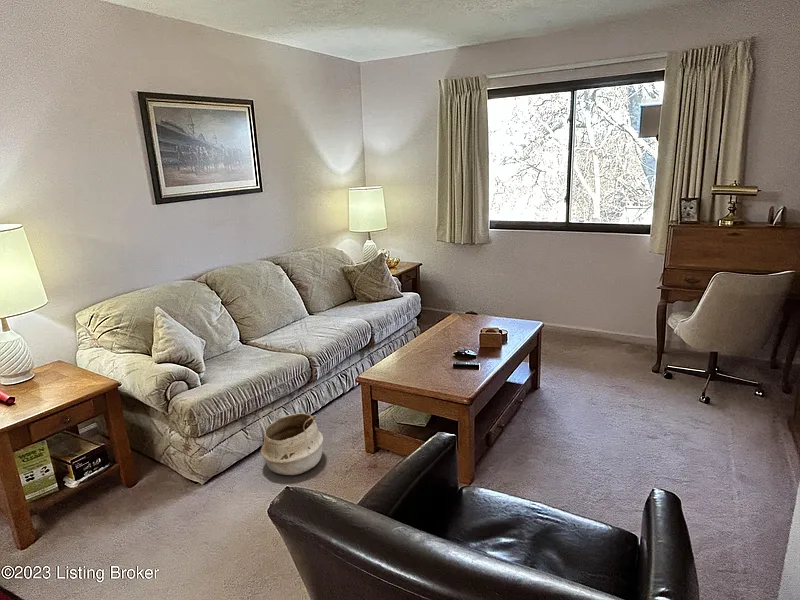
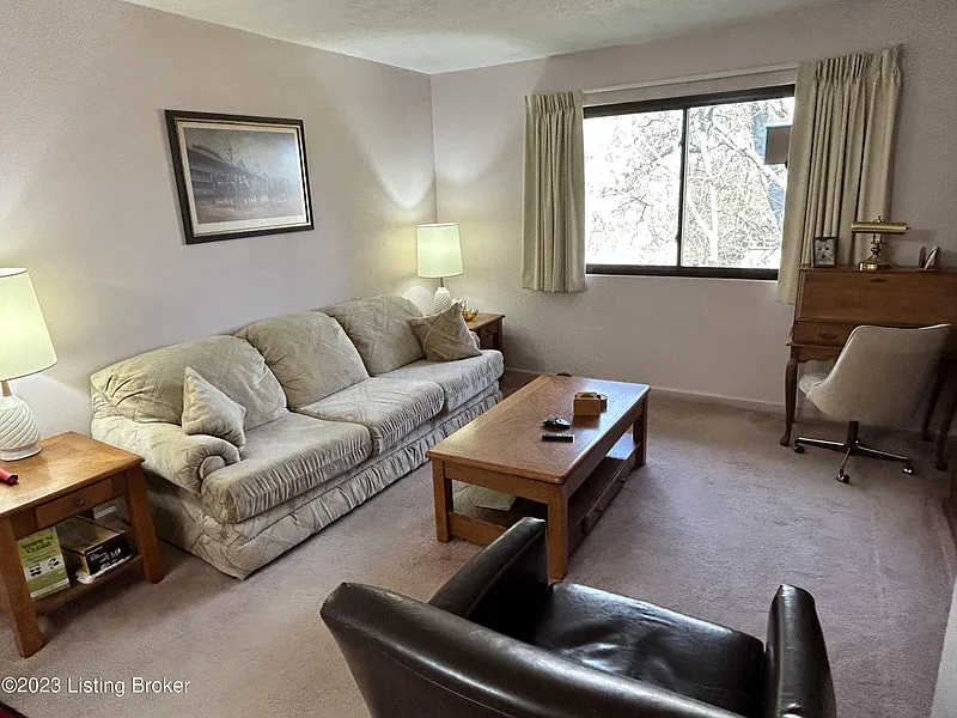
- woven basket (289, 436)
